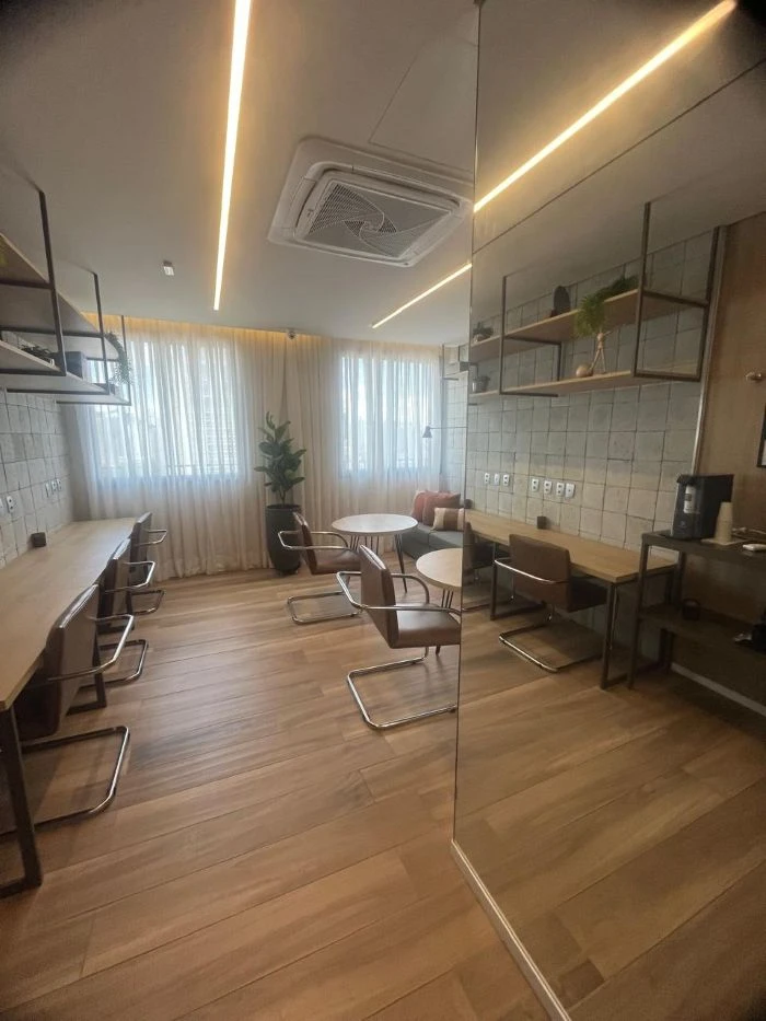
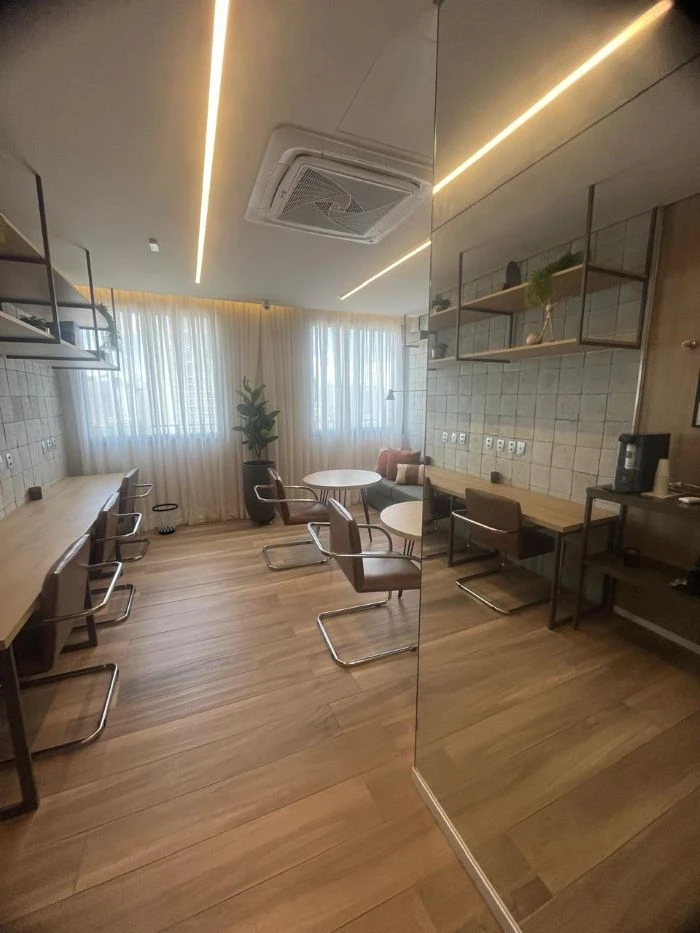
+ wastebasket (166, 519)
